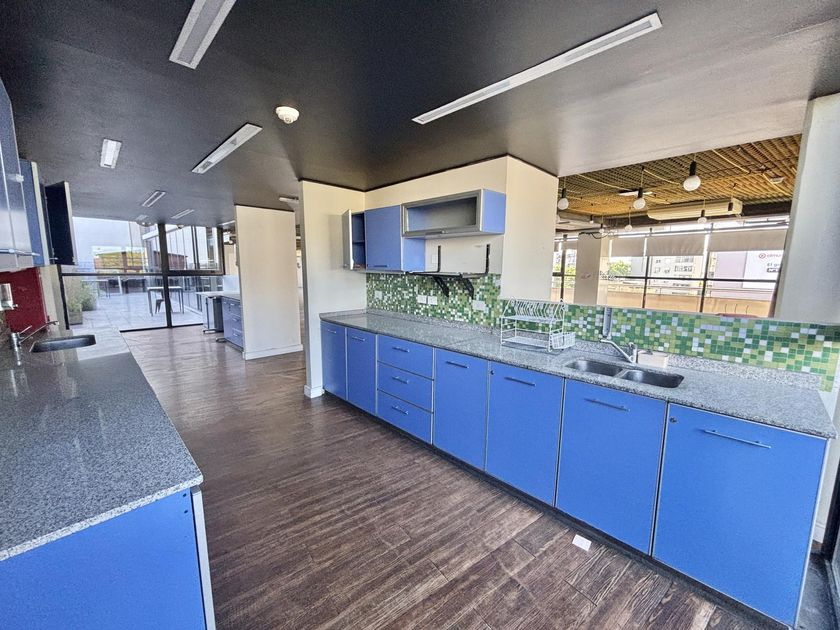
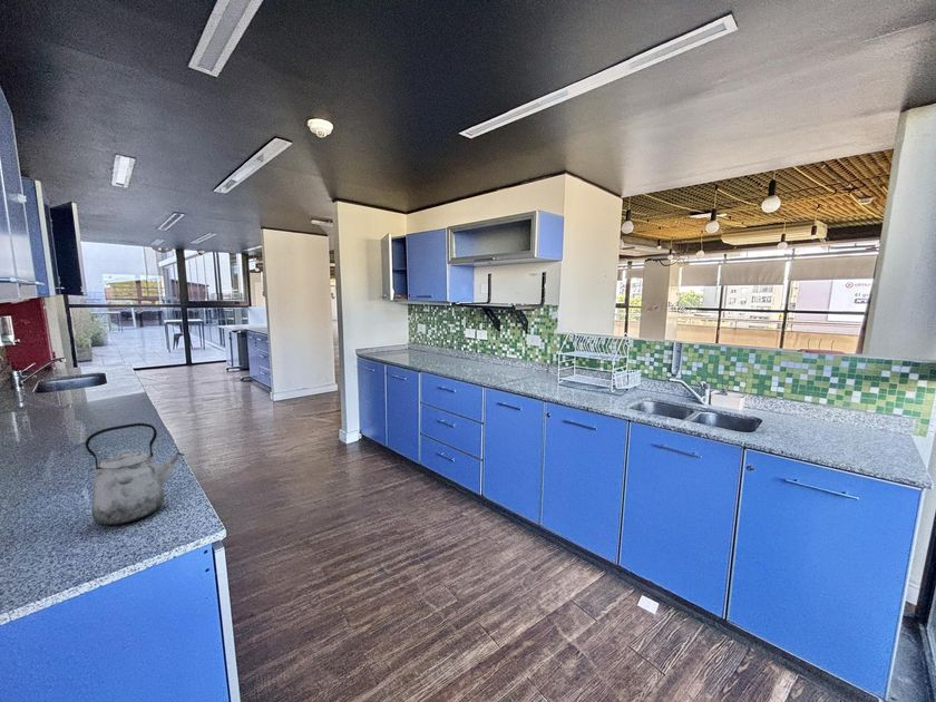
+ kettle (139, 467)
